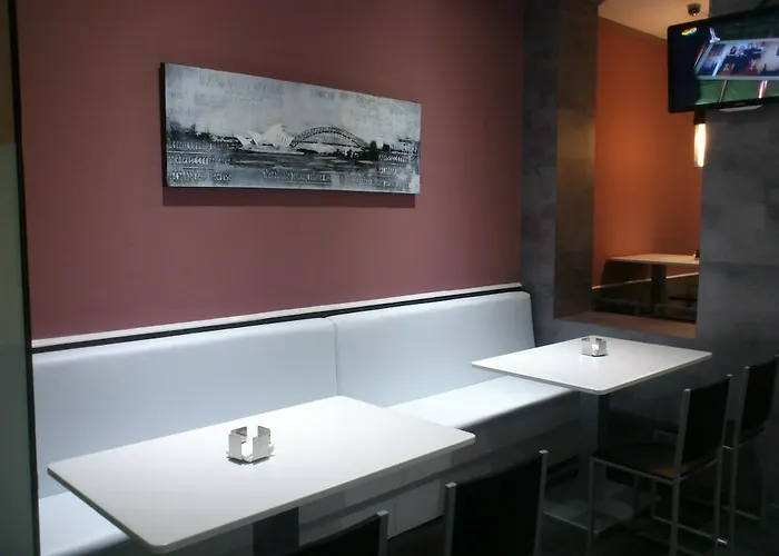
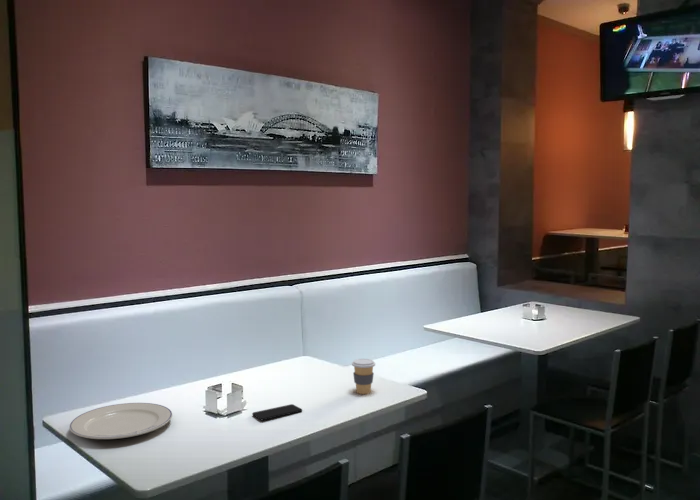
+ chinaware (122, 422)
+ smartphone (277, 412)
+ coffee cup (363, 376)
